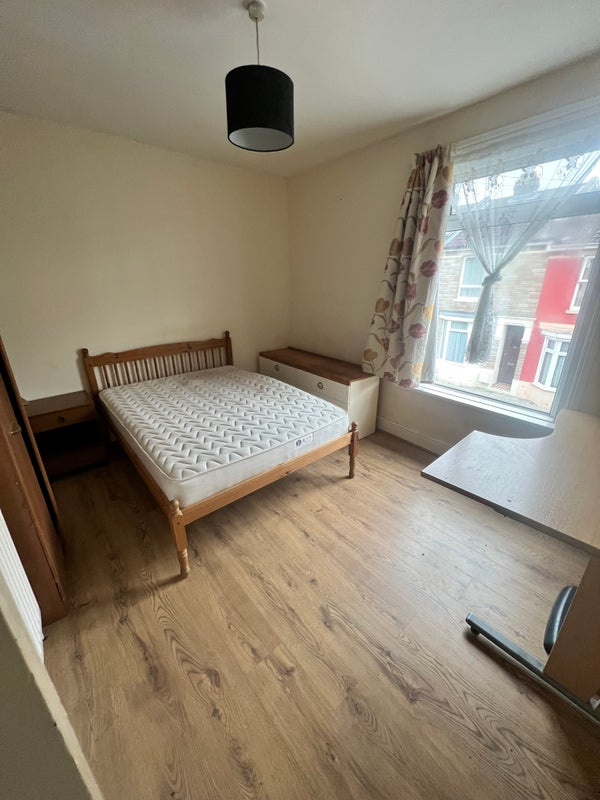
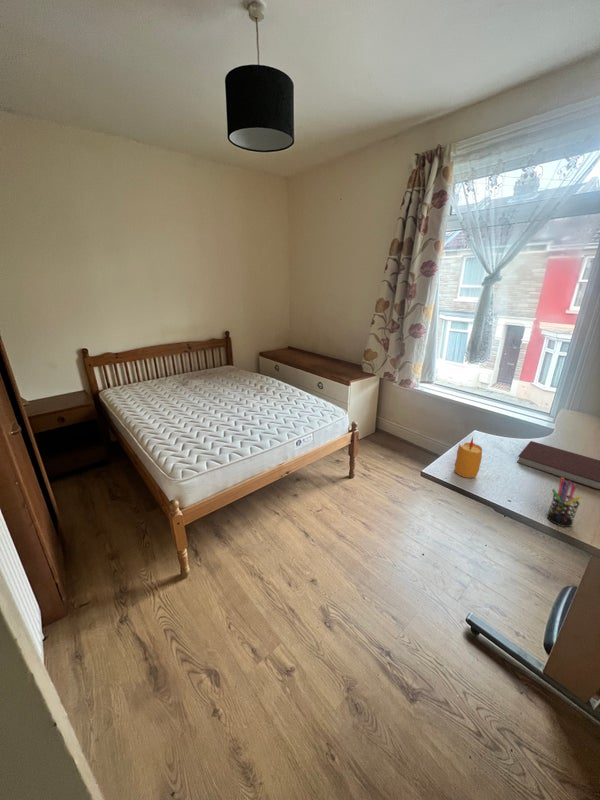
+ candle (469, 454)
+ pen holder (561, 501)
+ notebook (561, 462)
